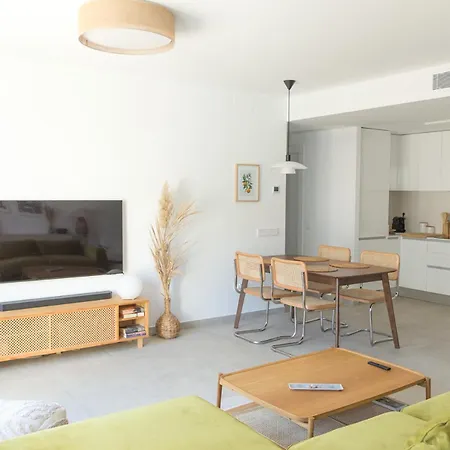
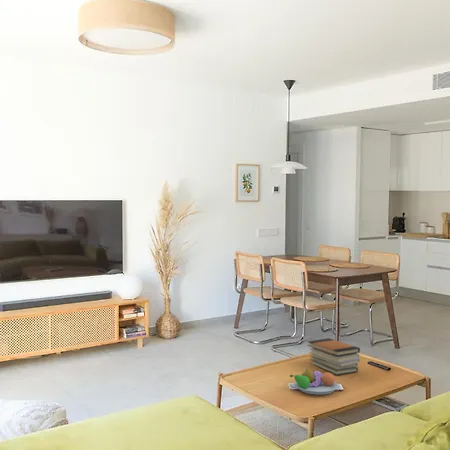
+ fruit bowl (314, 380)
+ book stack (333, 356)
